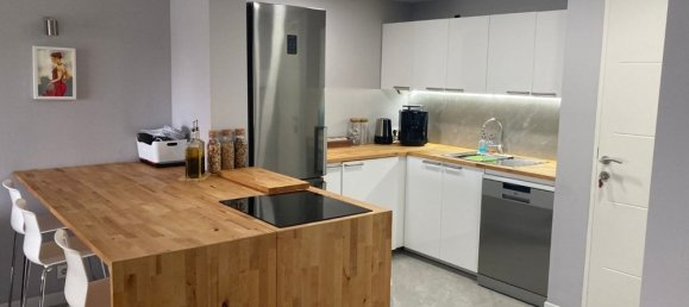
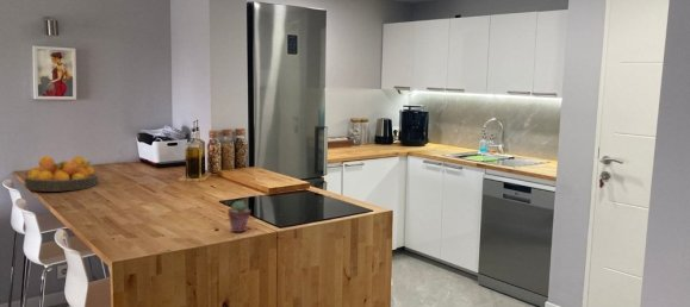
+ fruit bowl (62, 171)
+ potted succulent (238, 215)
